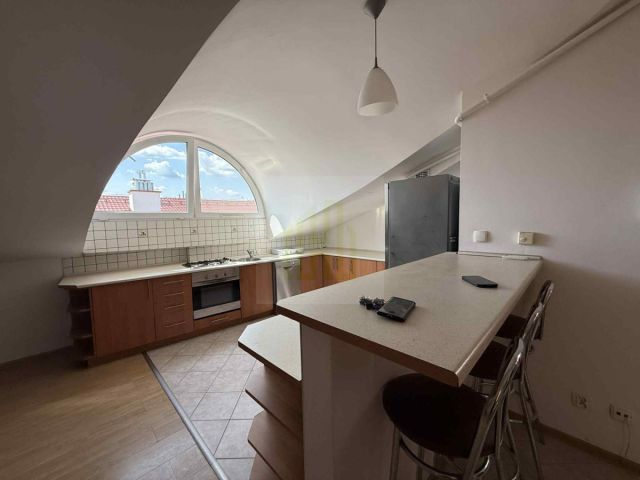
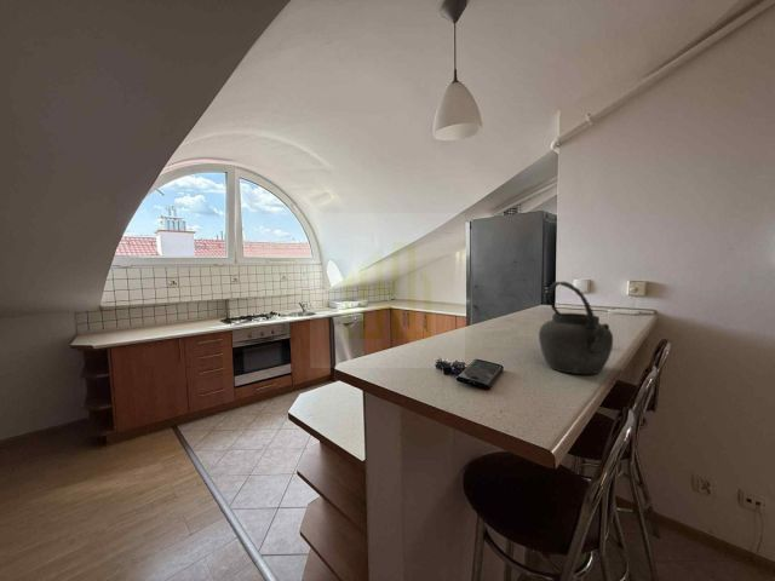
+ kettle (576, 326)
